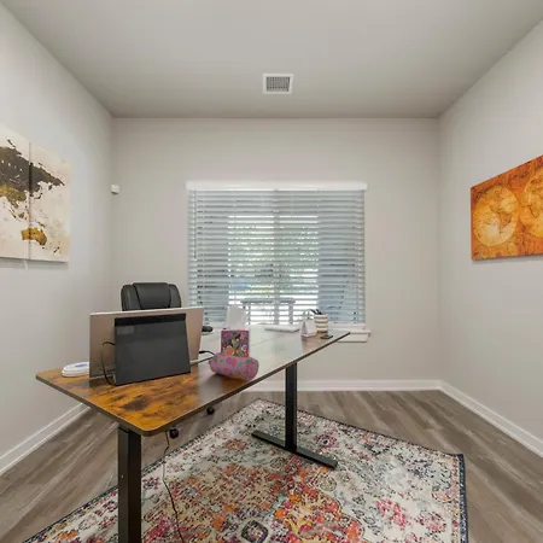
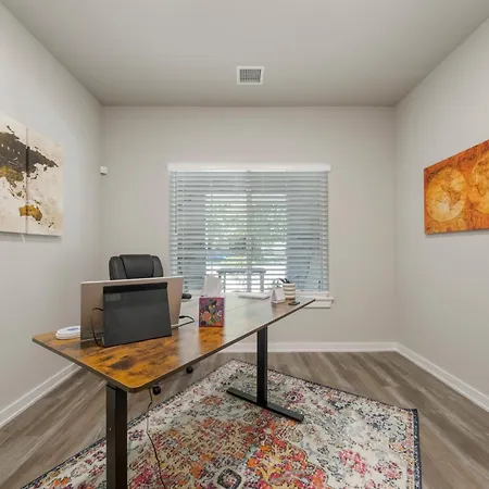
- pencil case (233, 364)
